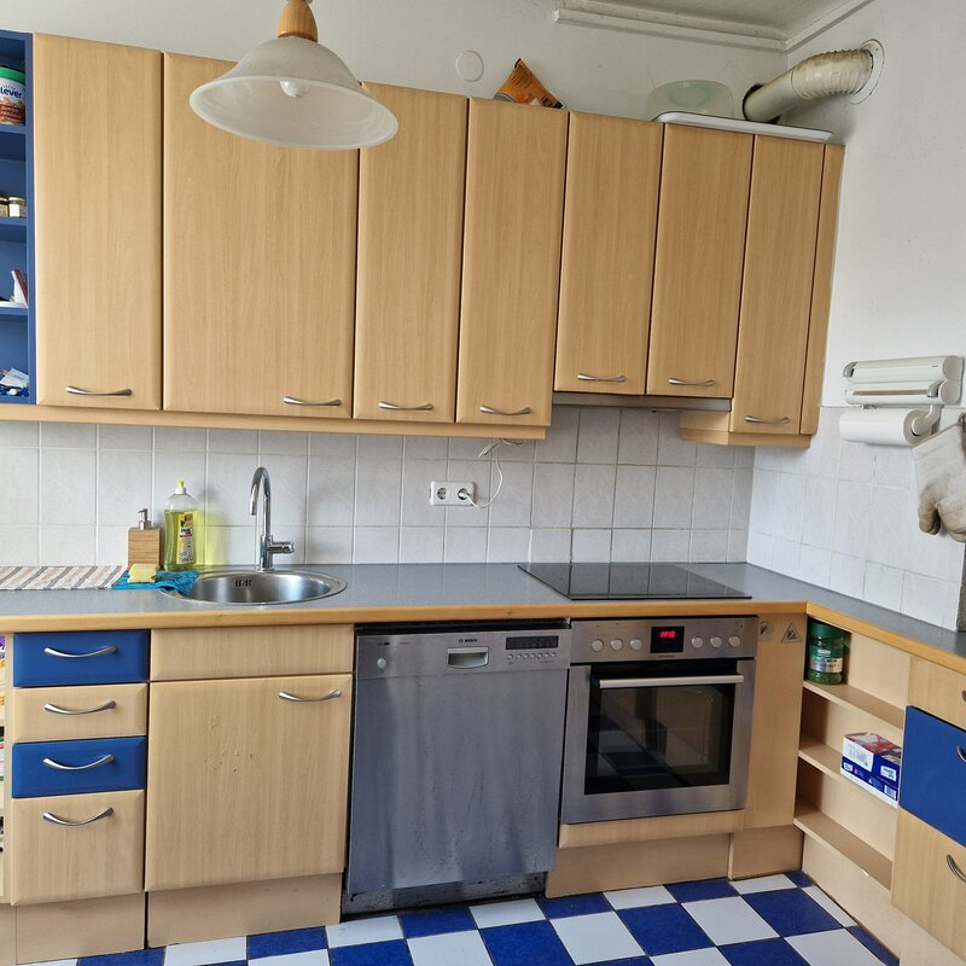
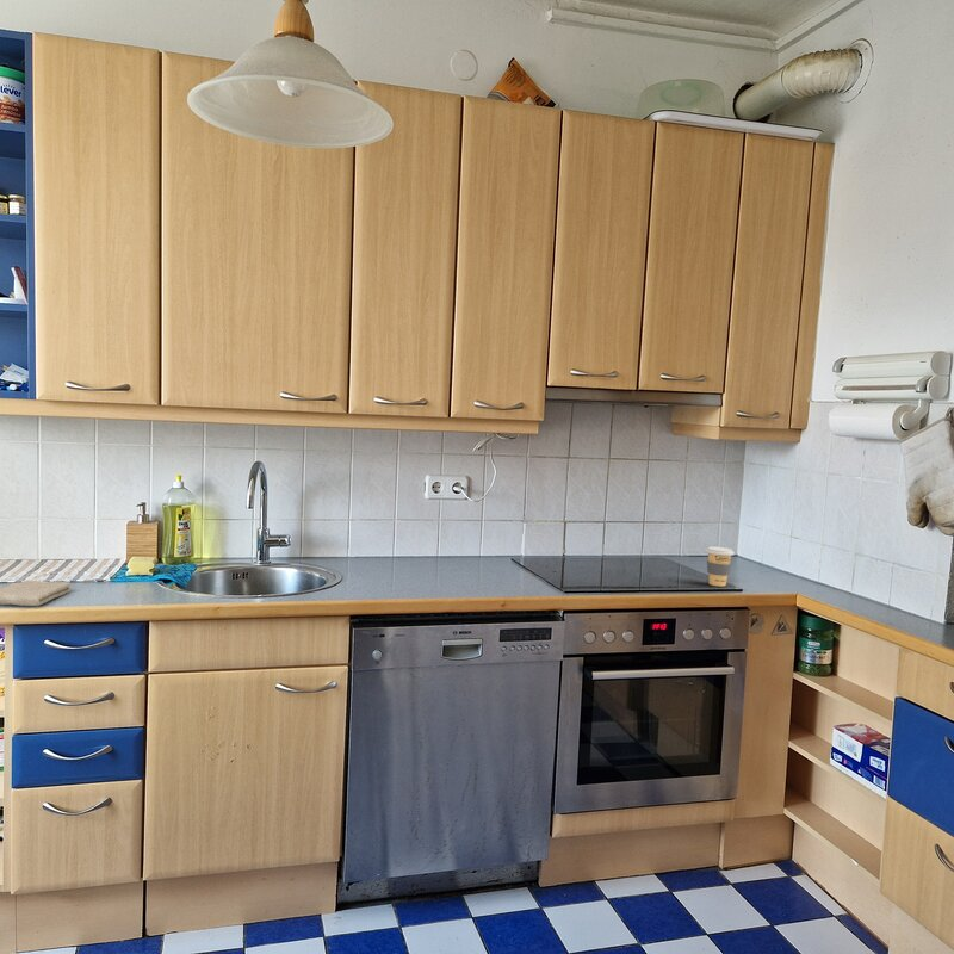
+ washcloth (31, 591)
+ coffee cup (718, 566)
